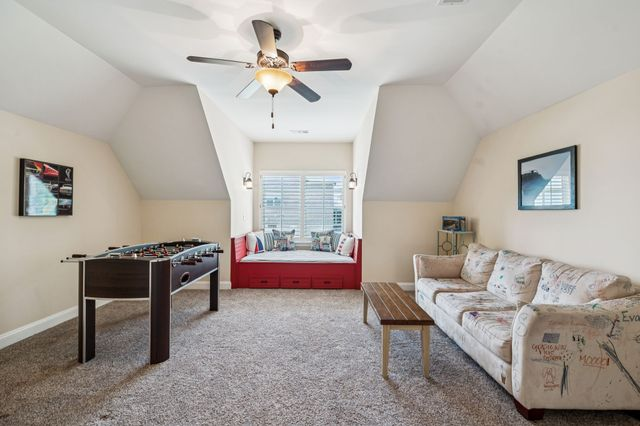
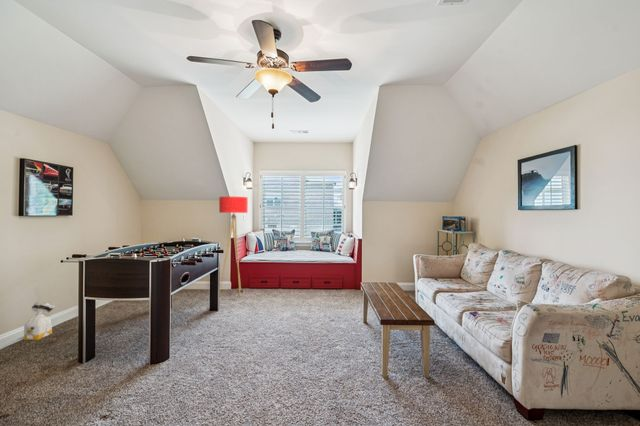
+ floor lamp (235, 245)
+ bag (38, 319)
